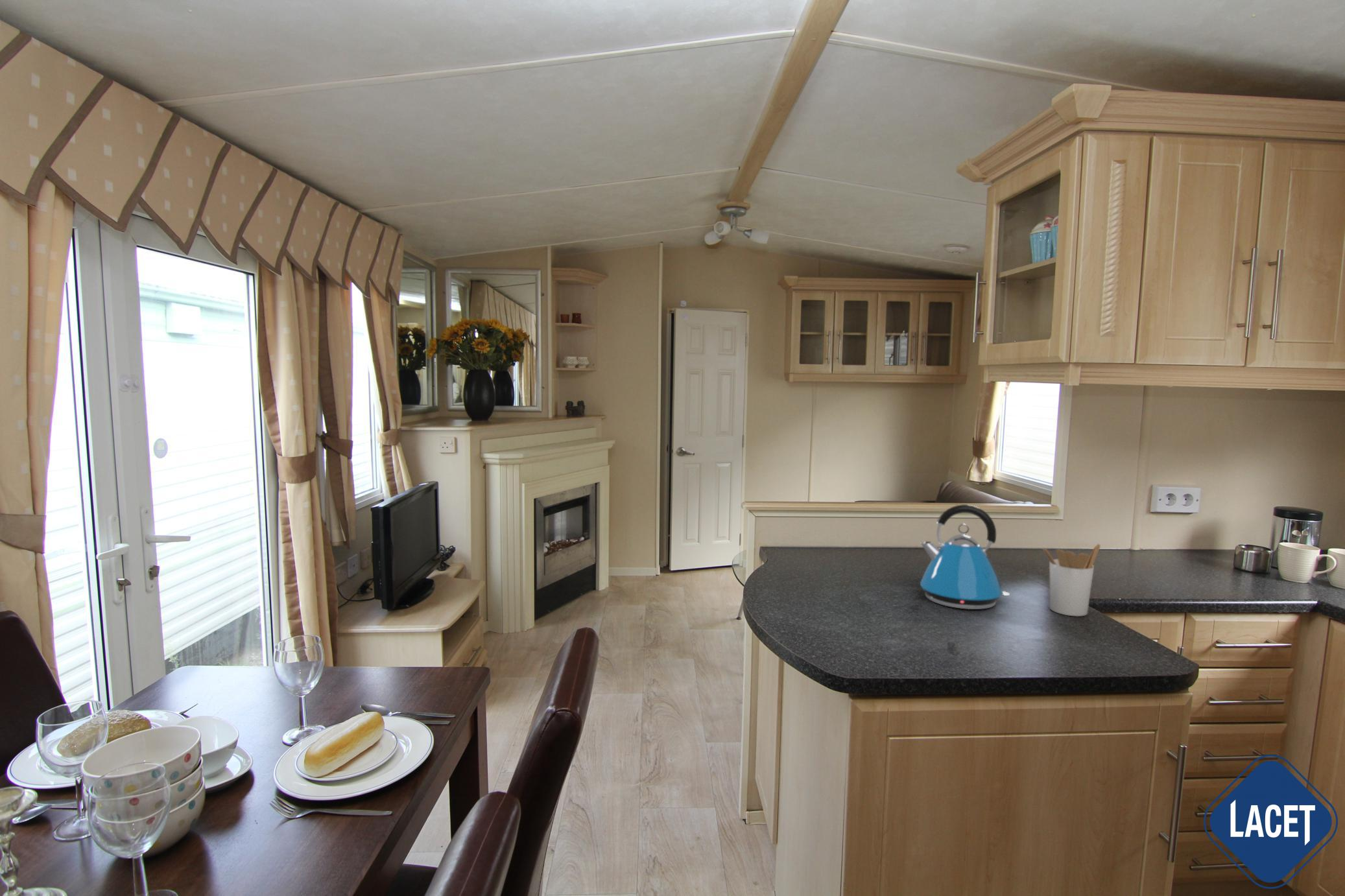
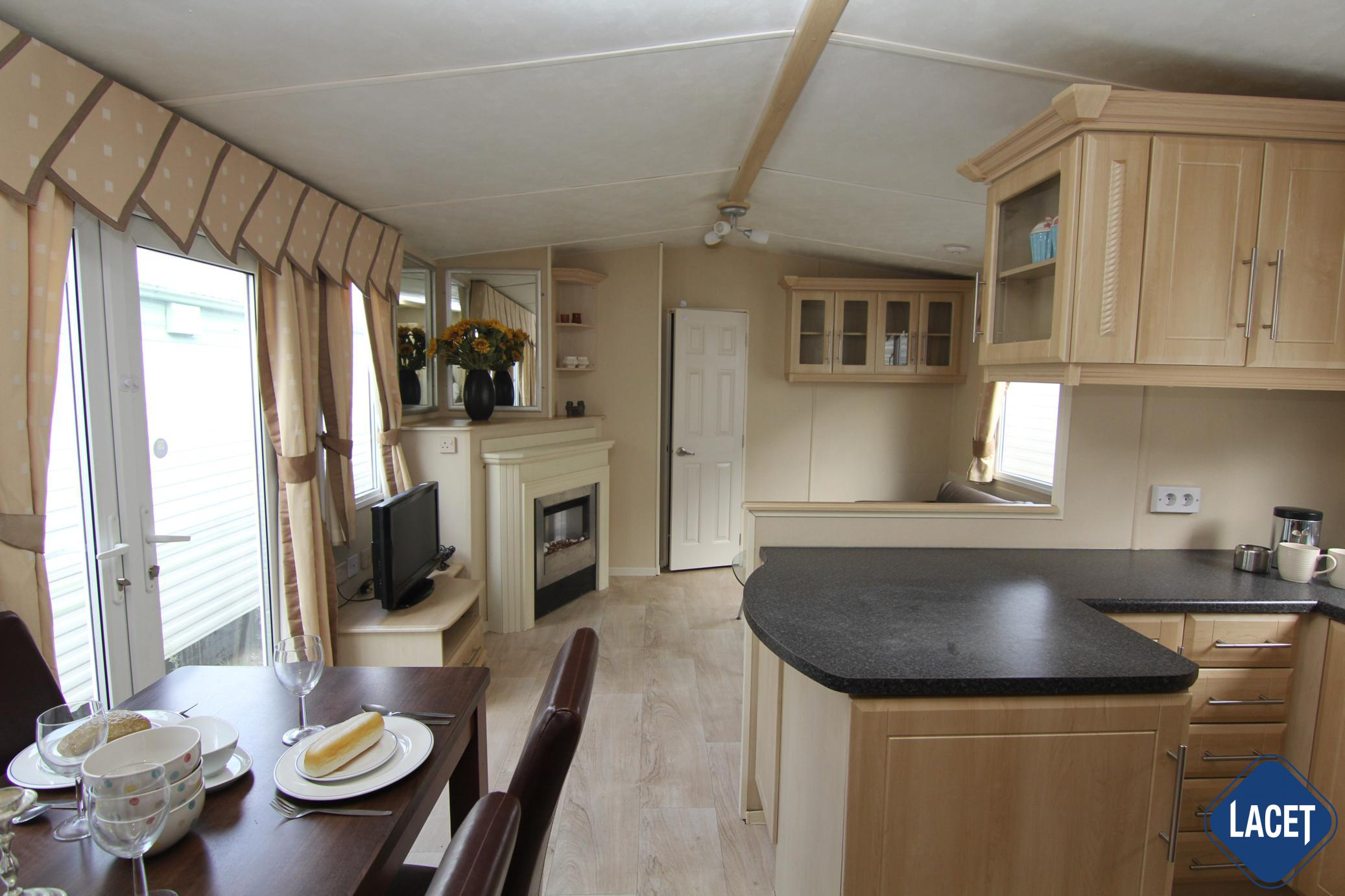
- utensil holder (1071, 578)
- kettle (965, 552)
